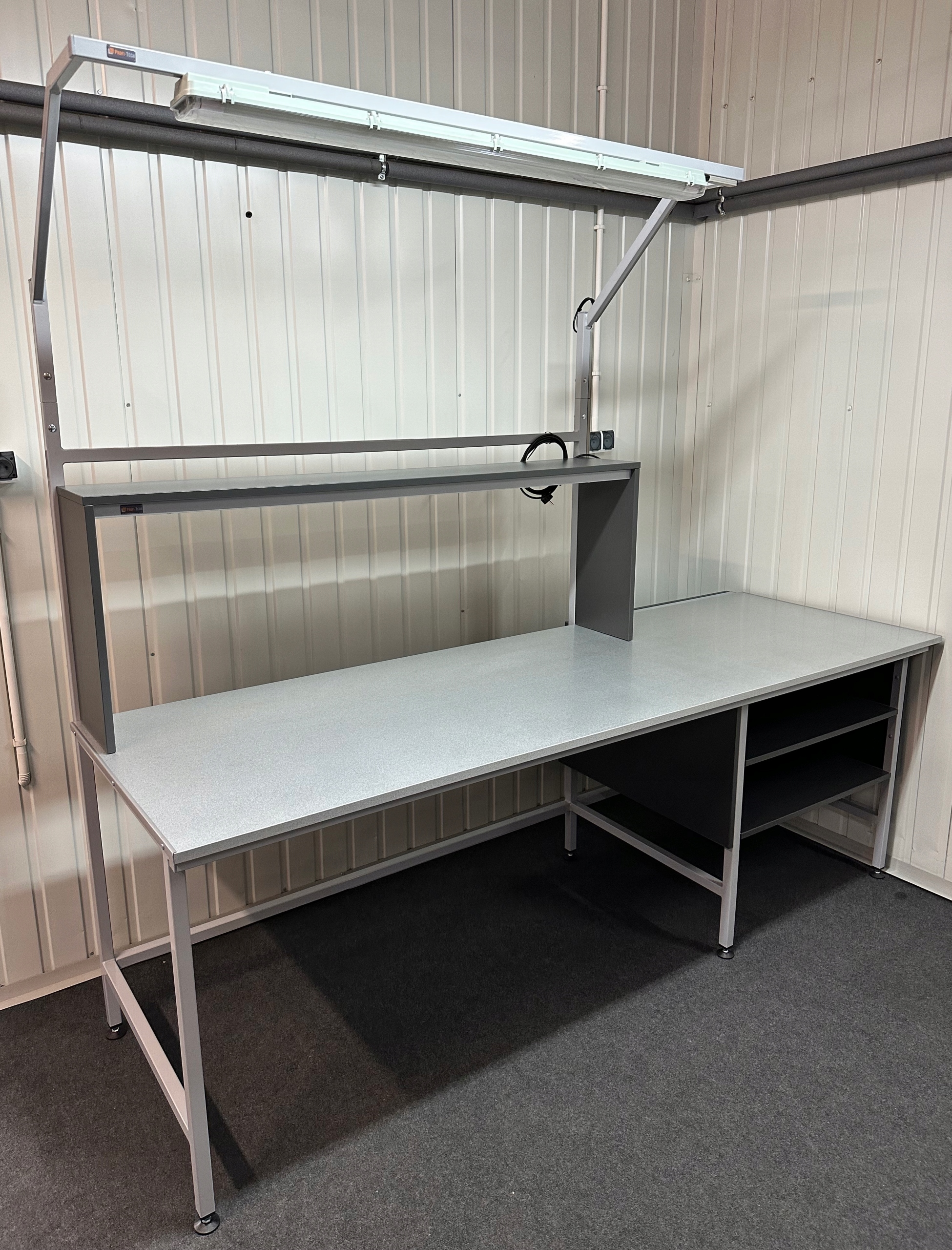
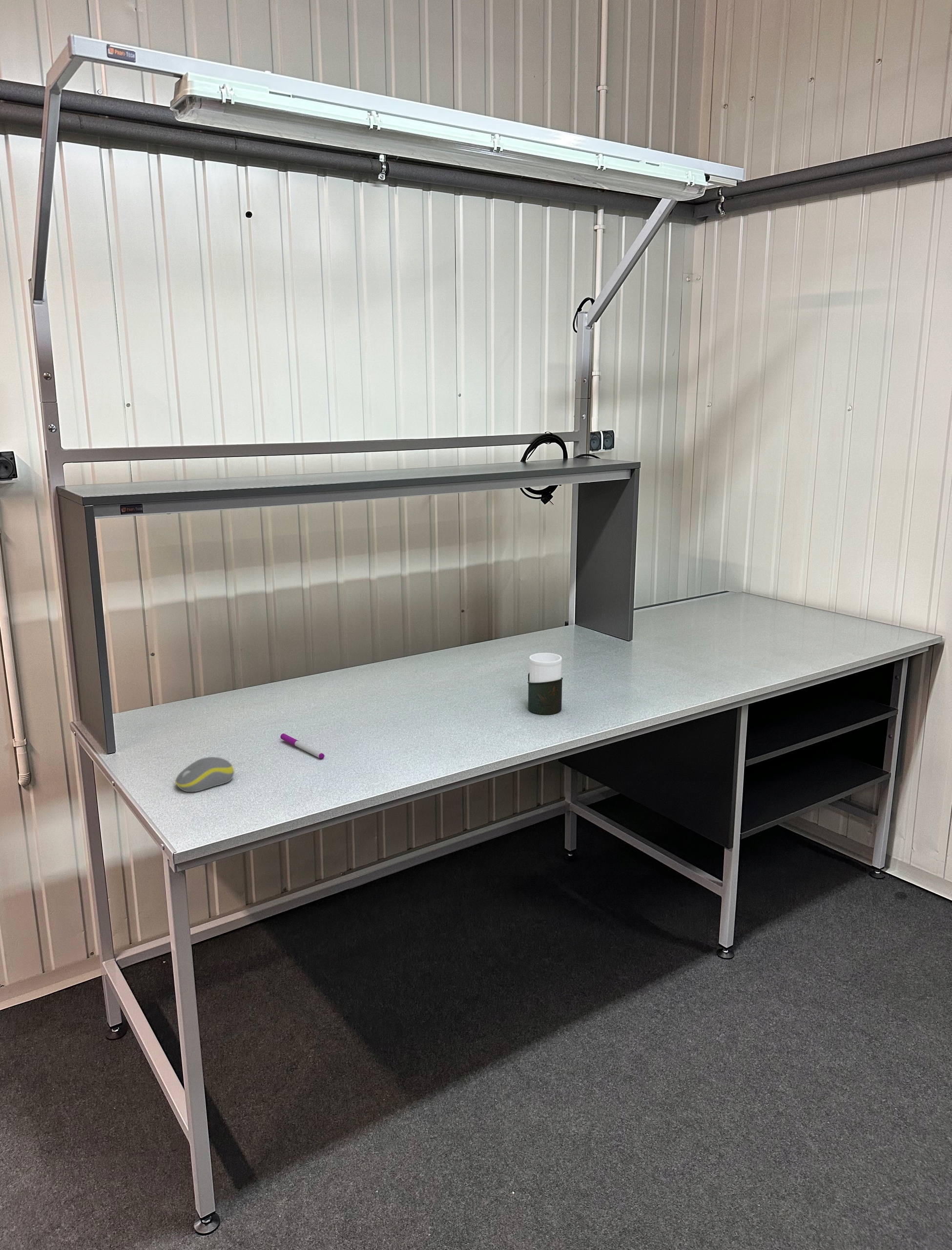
+ cup (541, 681)
+ pen (302, 746)
+ computer mouse (205, 771)
